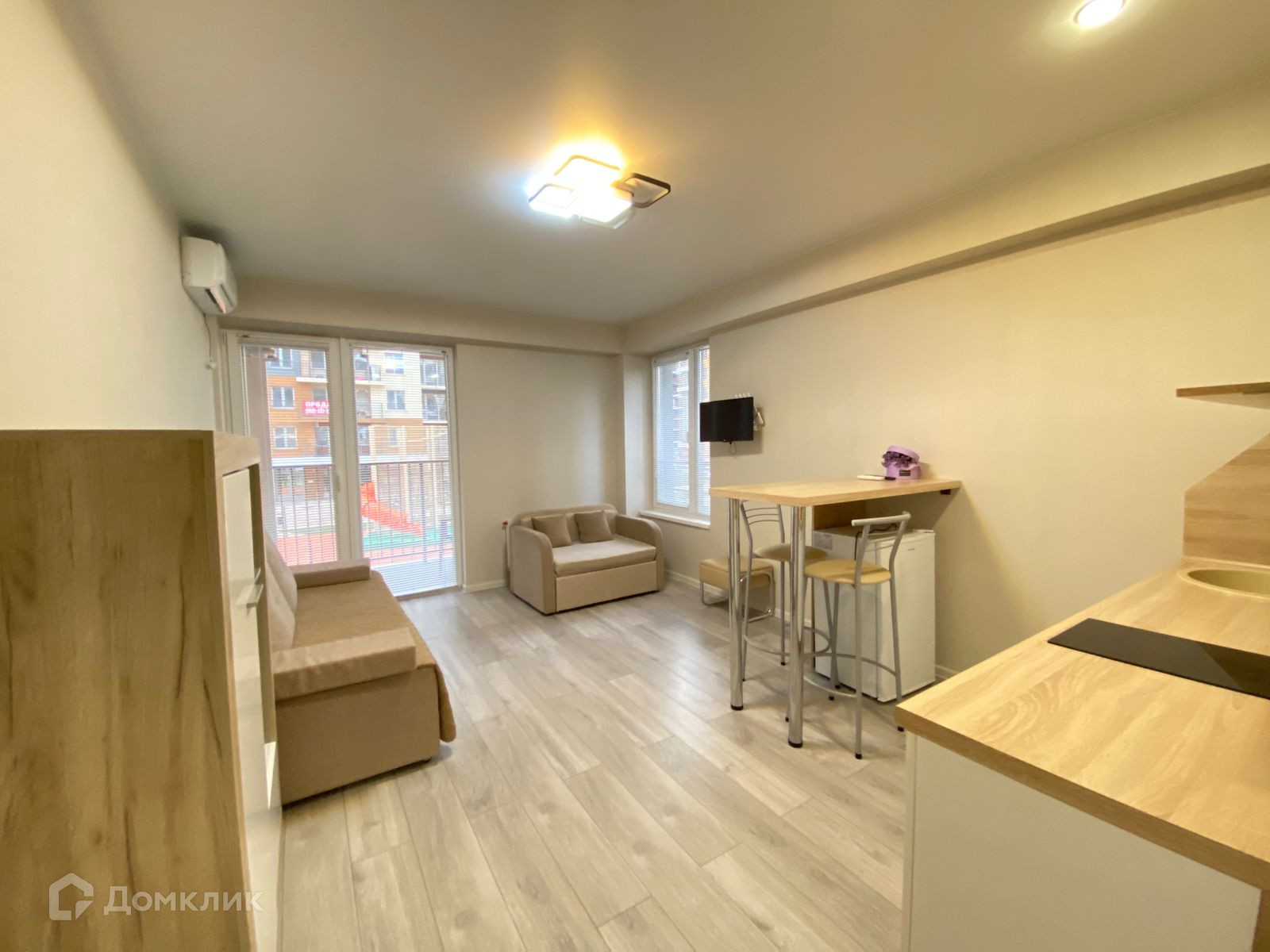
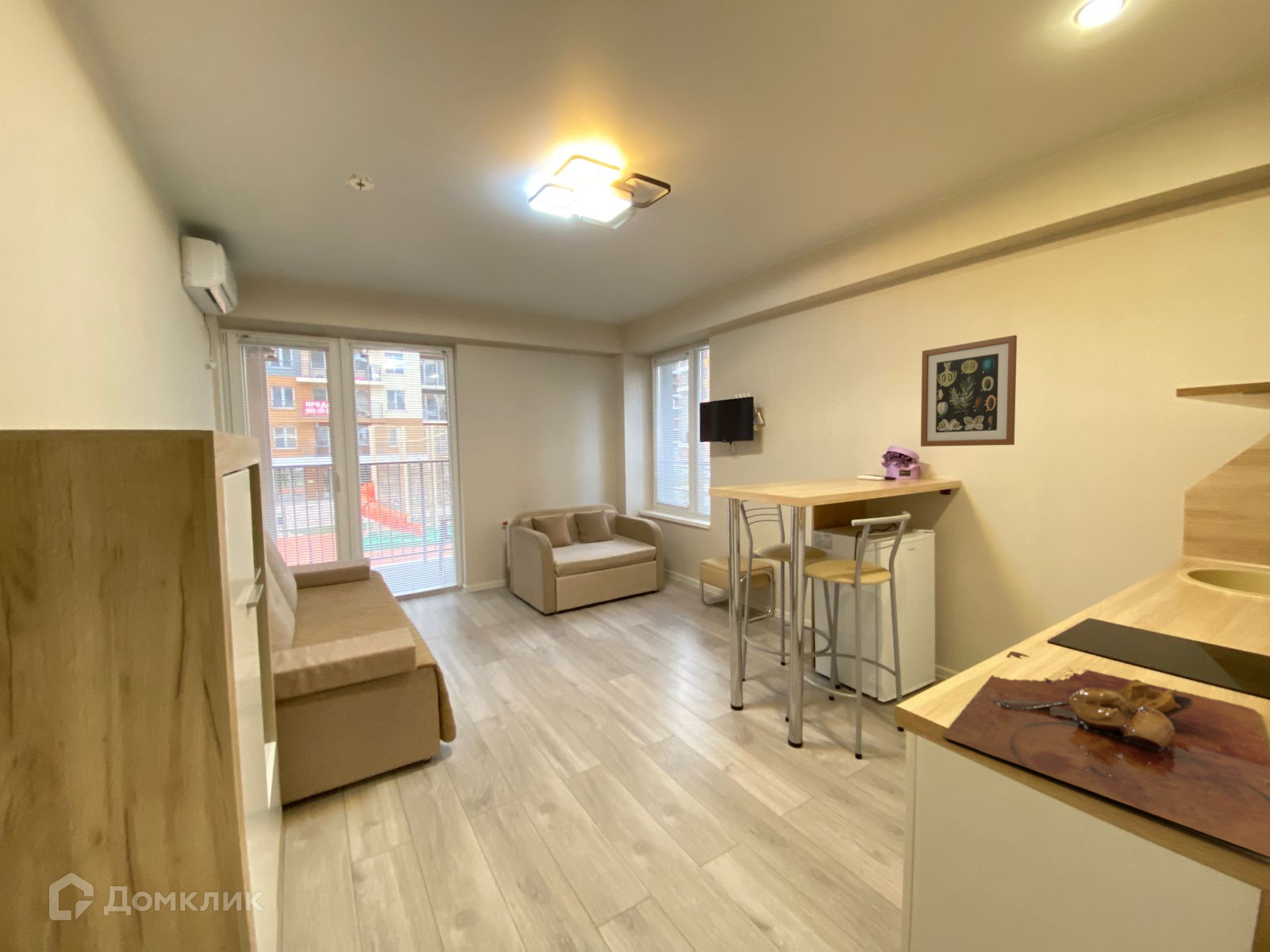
+ cutting board (1106, 704)
+ wall art (965, 394)
+ smoke detector (359, 182)
